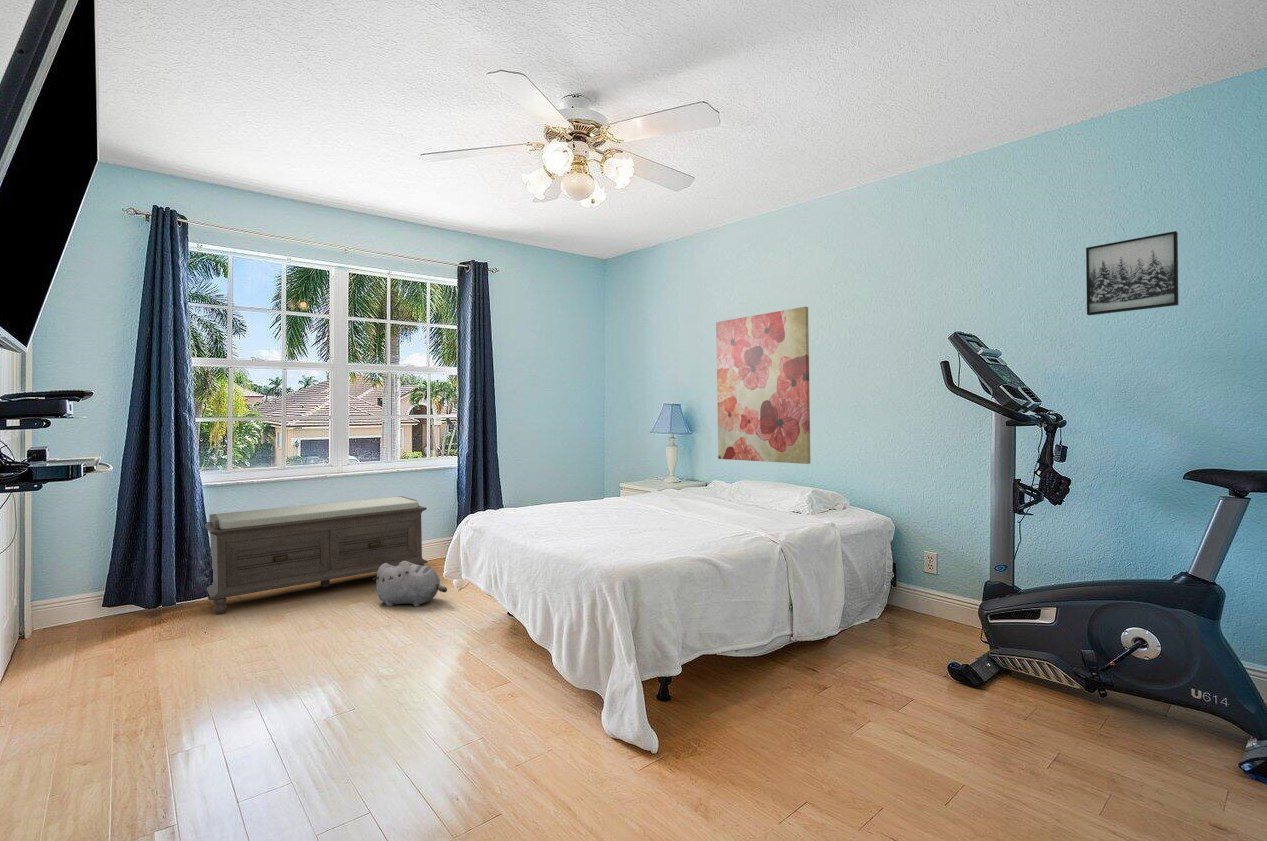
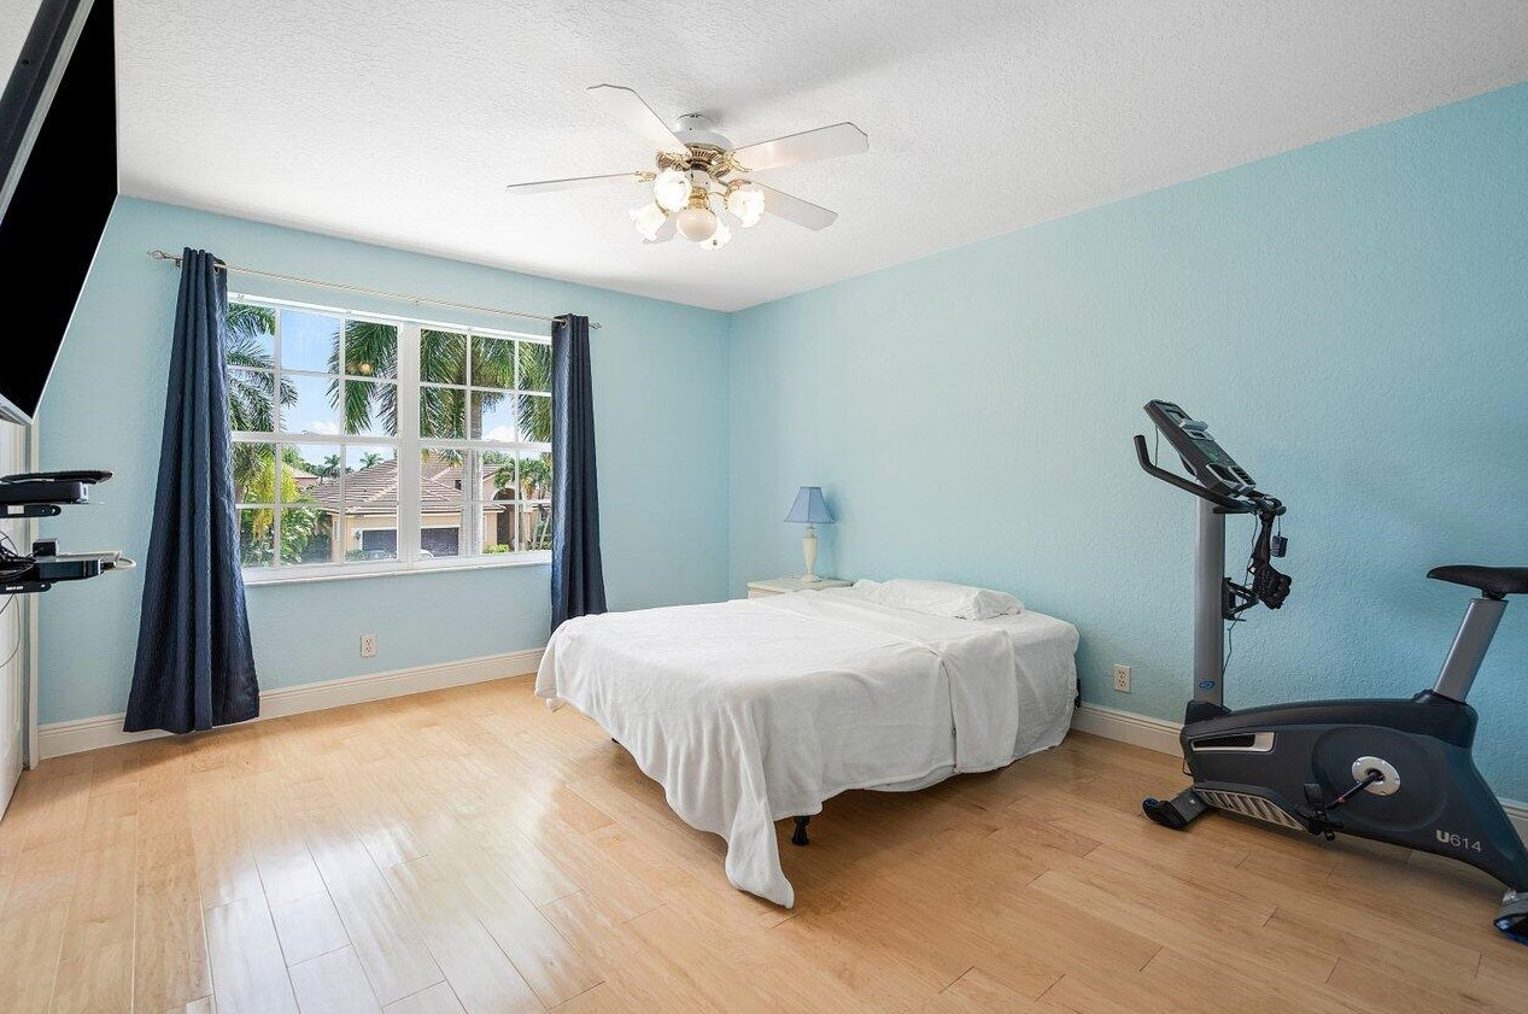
- wall art (1130, 275)
- bench (322, 546)
- wall art (760, 388)
- plush toy (414, 581)
